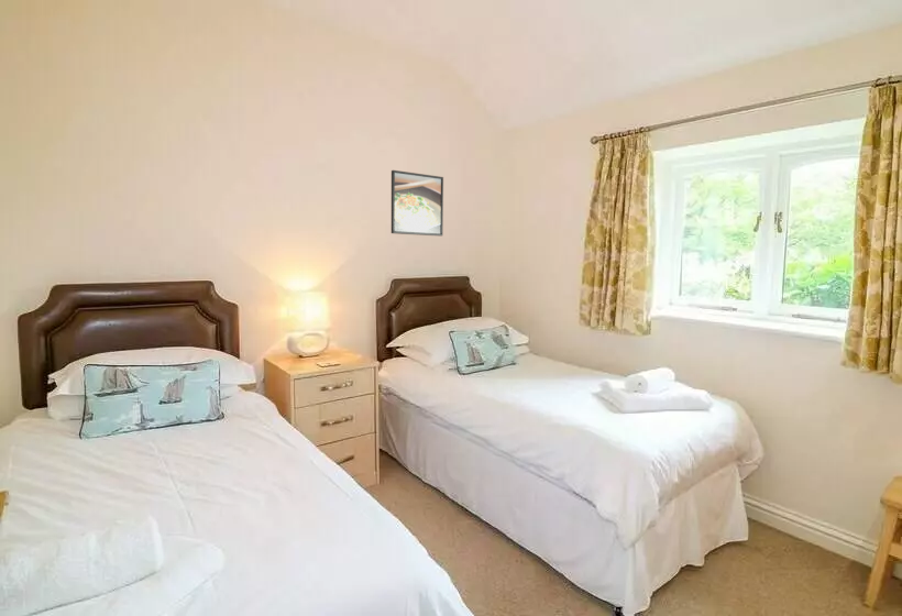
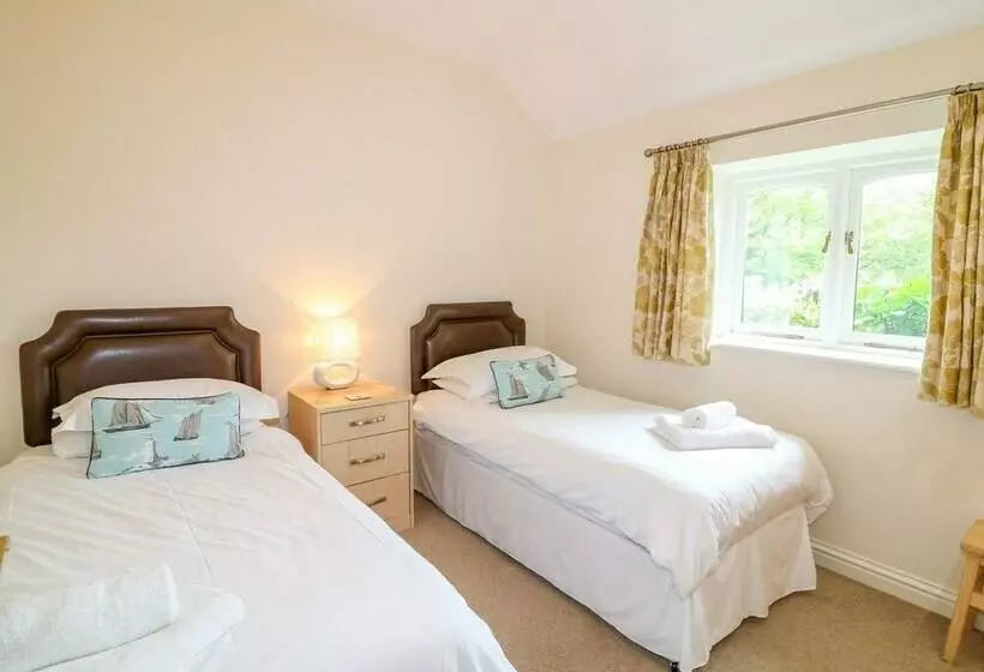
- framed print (418, 204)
